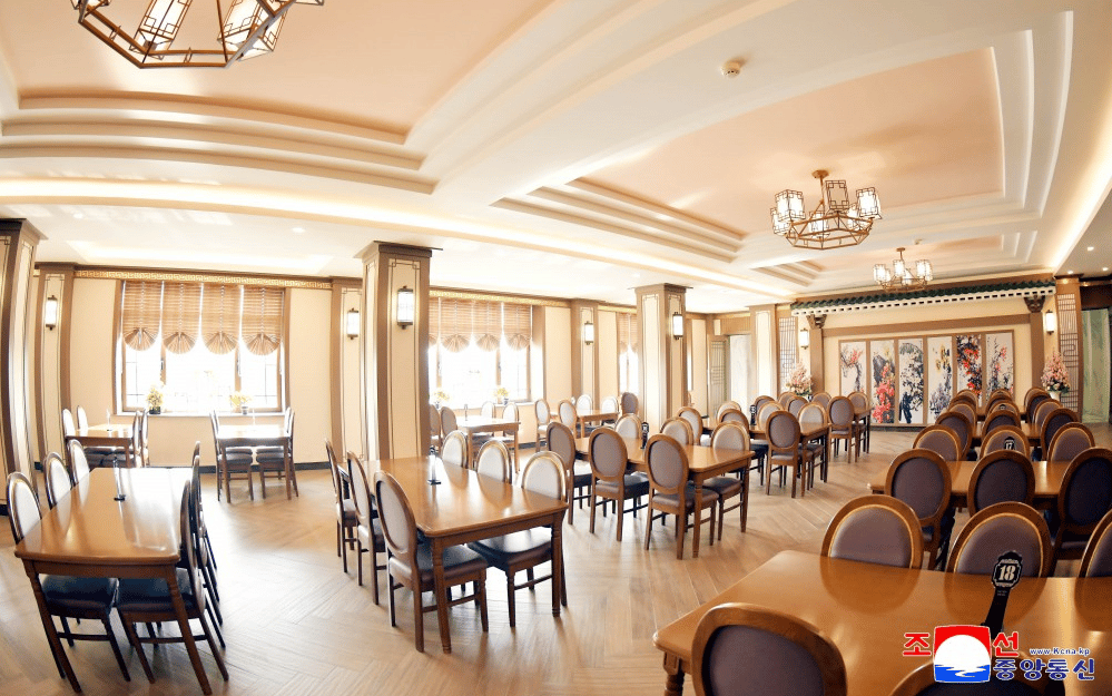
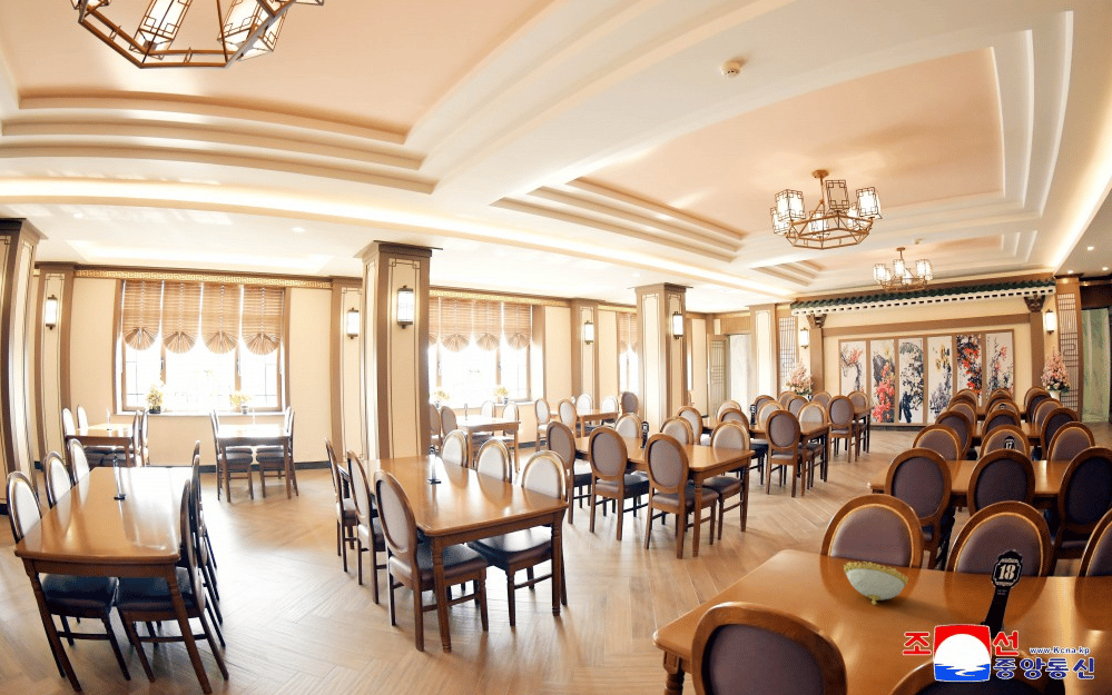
+ decorative bowl (874, 577)
